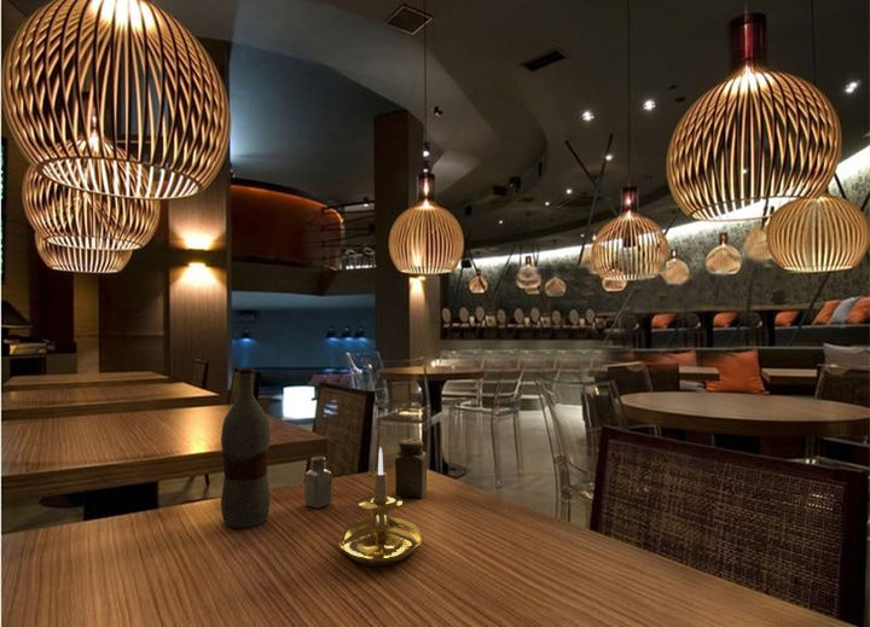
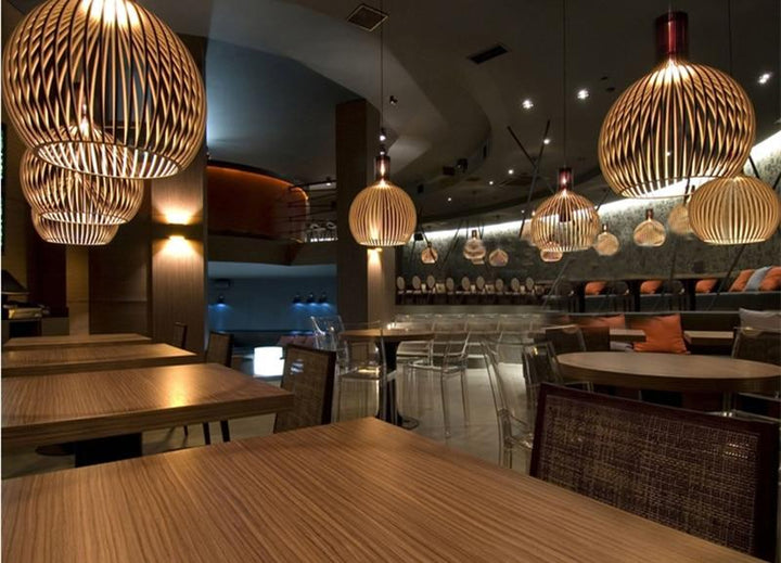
- saltshaker (318, 480)
- salt shaker (411, 466)
- bottle (245, 443)
- candle holder (381, 494)
